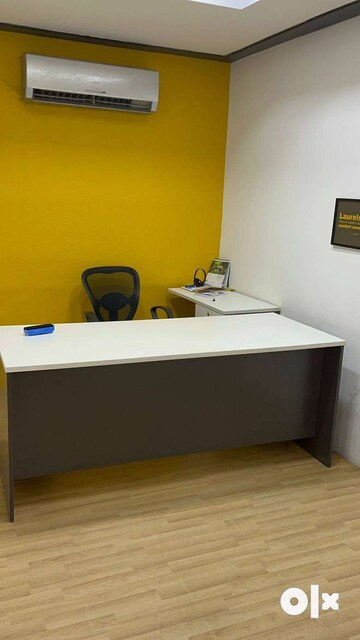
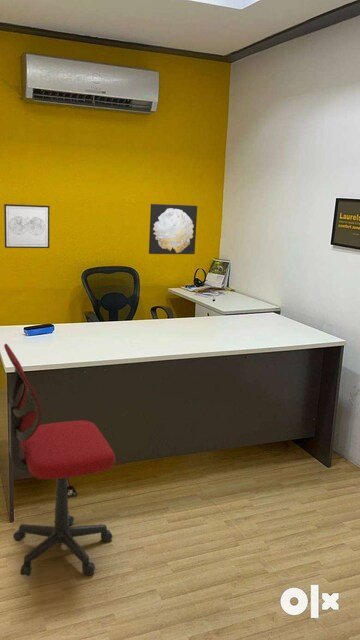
+ chair (63, 452)
+ wall art (27, 226)
+ wall art (173, 229)
